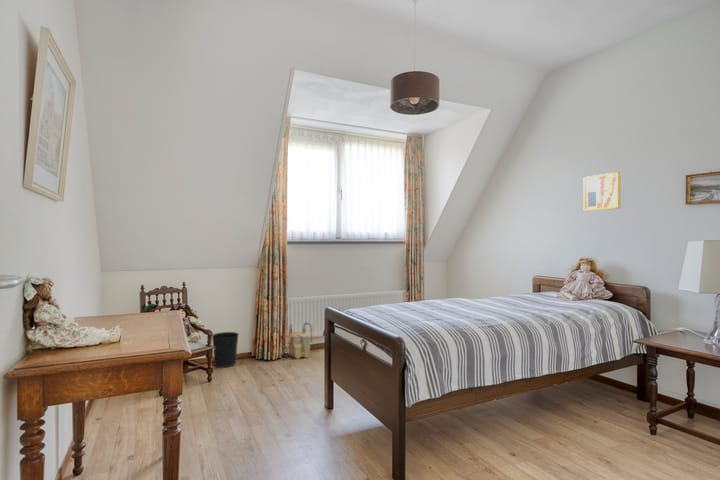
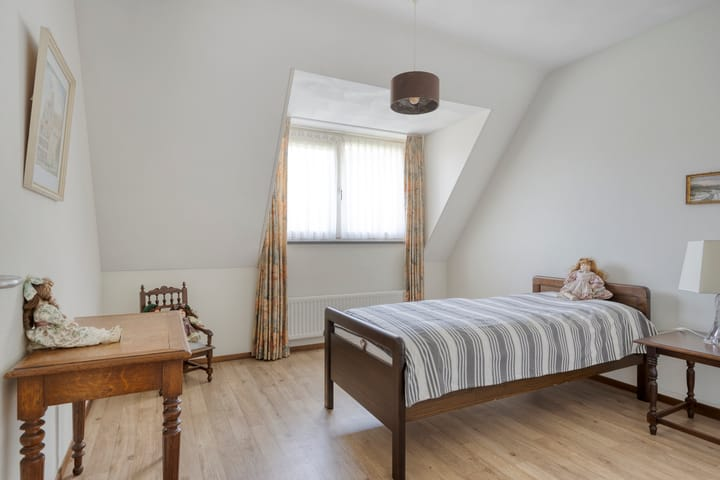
- wall art (601, 192)
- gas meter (296, 339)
- wastebasket (225, 349)
